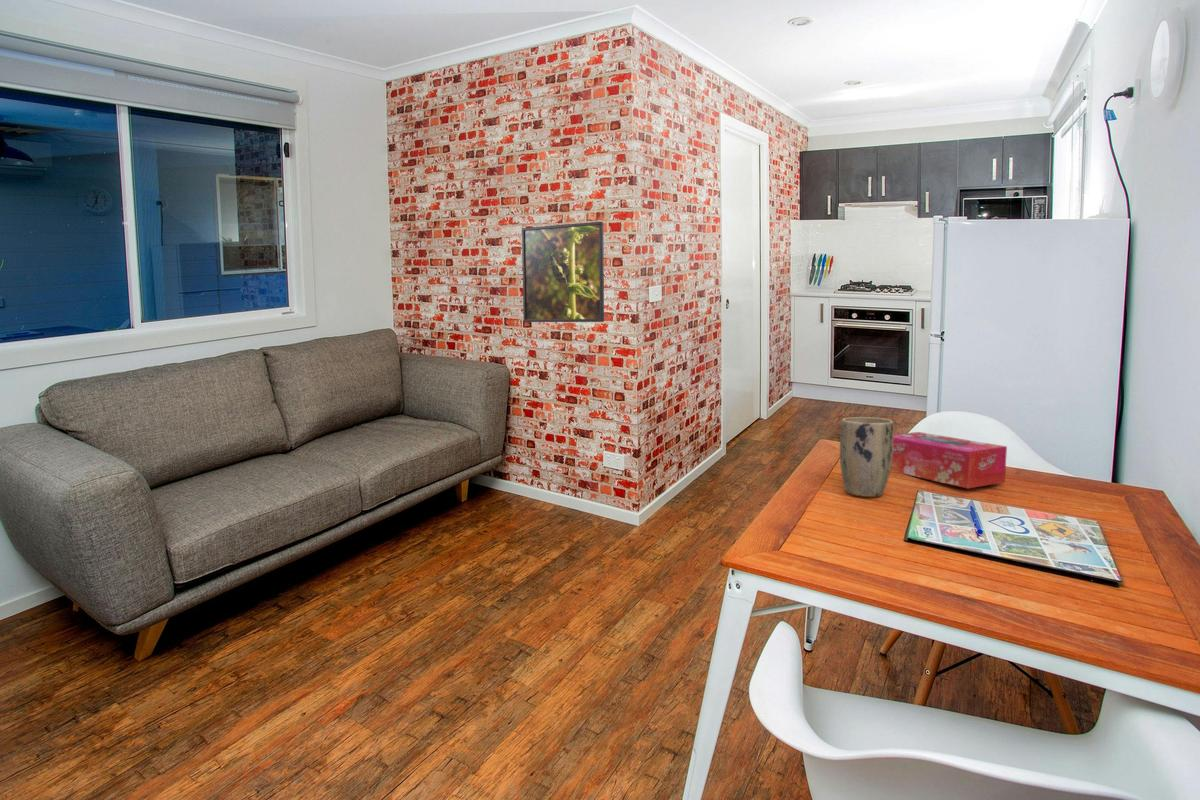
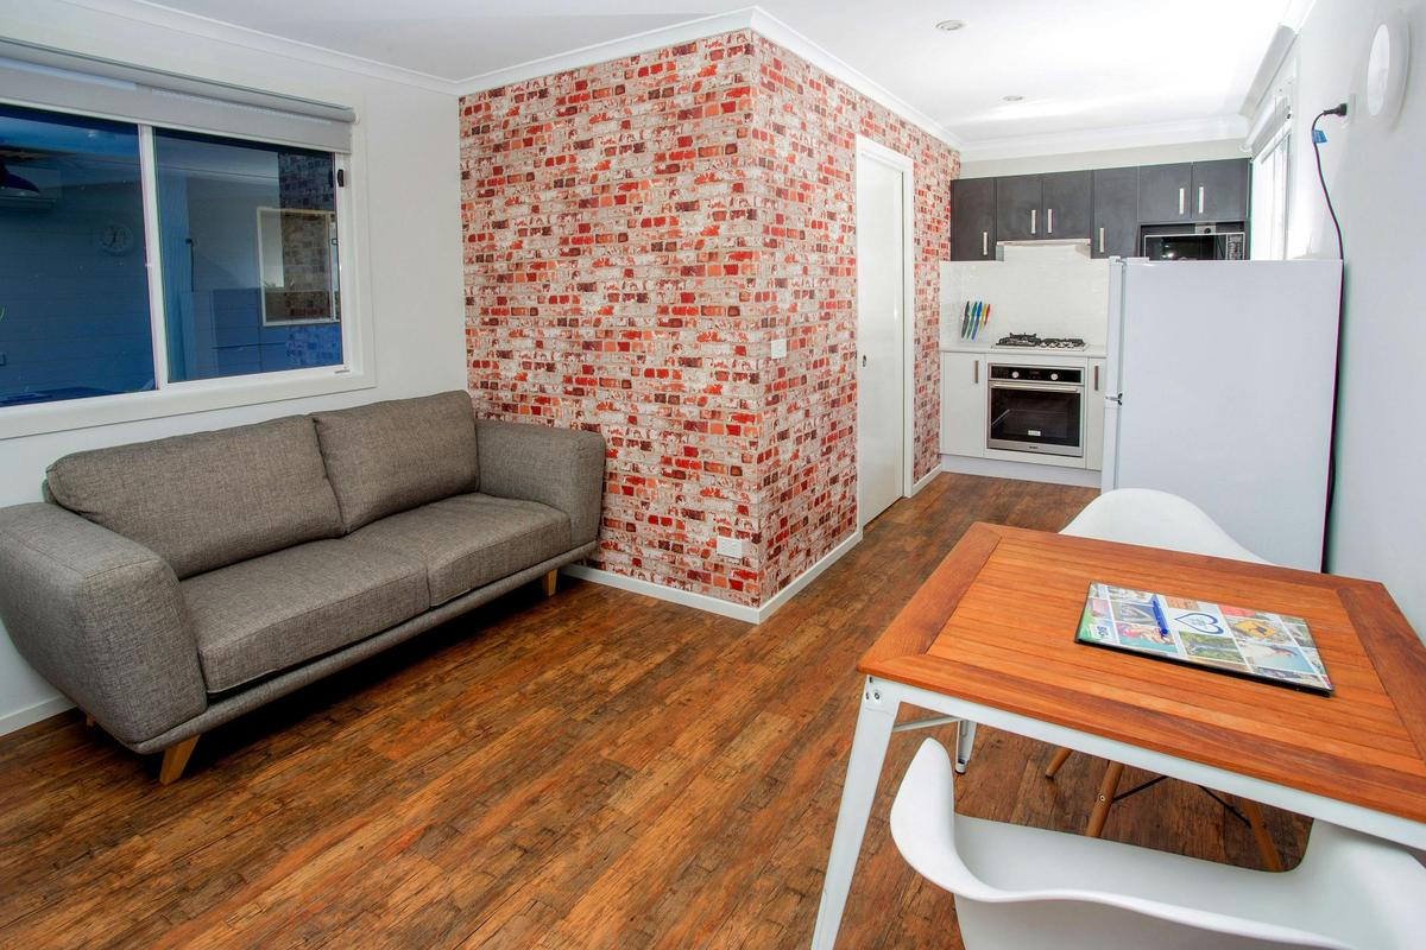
- tissue box (941, 458)
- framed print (561, 273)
- plant pot (865, 456)
